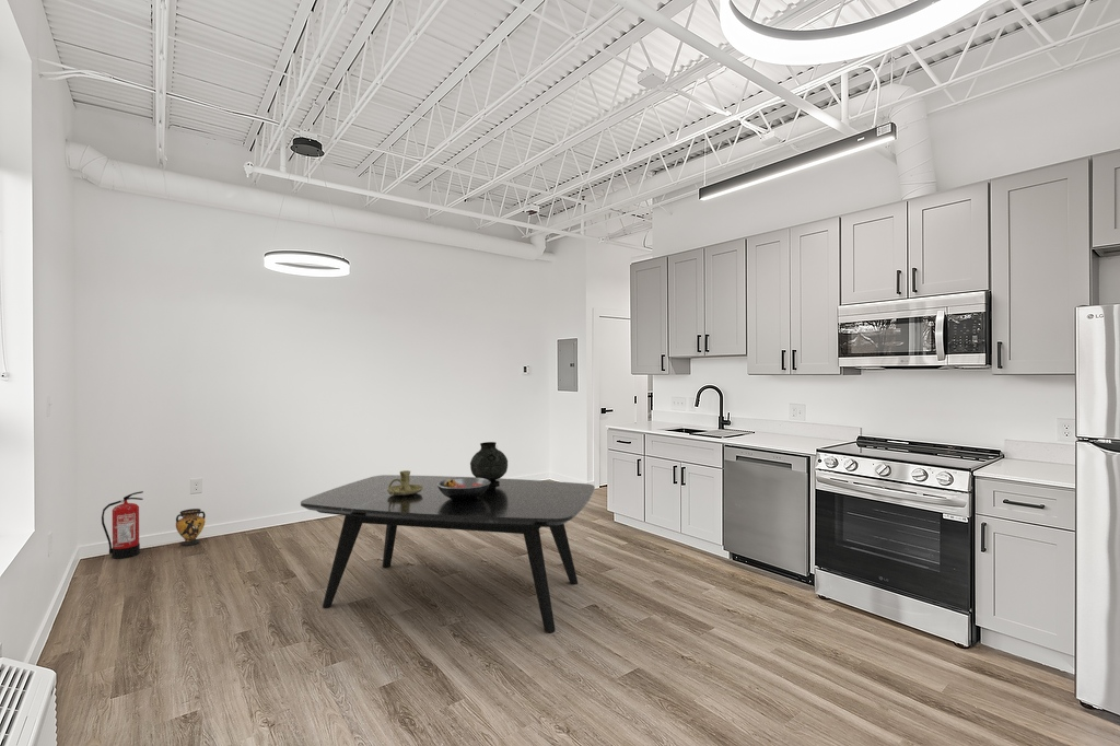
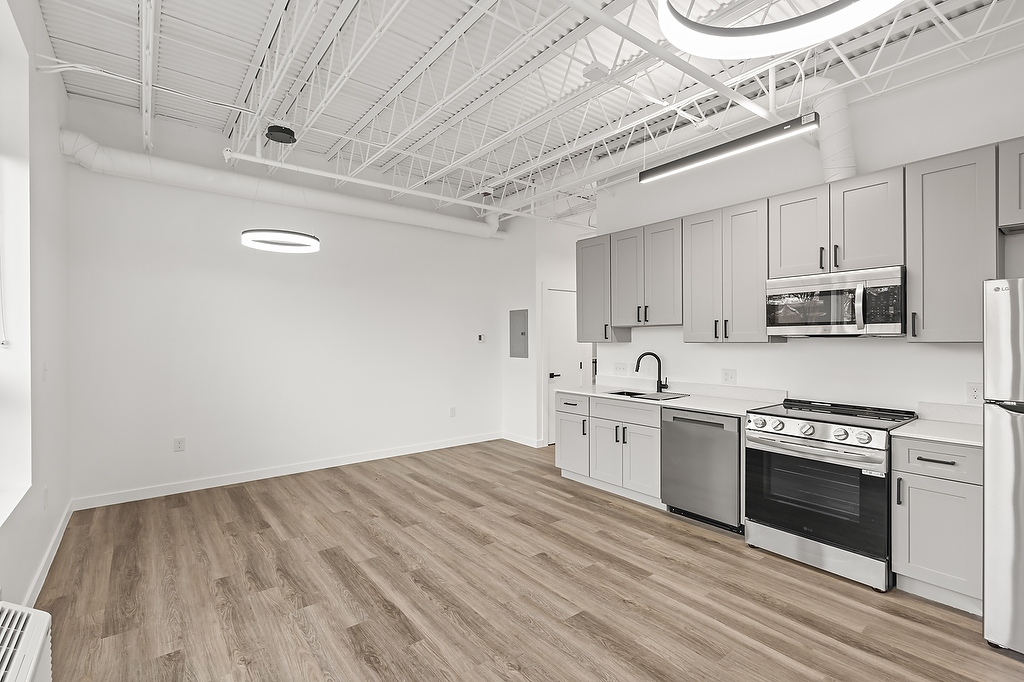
- vase (489, 463)
- fire extinguisher (122, 524)
- dining table (456, 528)
- fruit bowl (464, 487)
- vase (190, 526)
- candle holder (402, 482)
